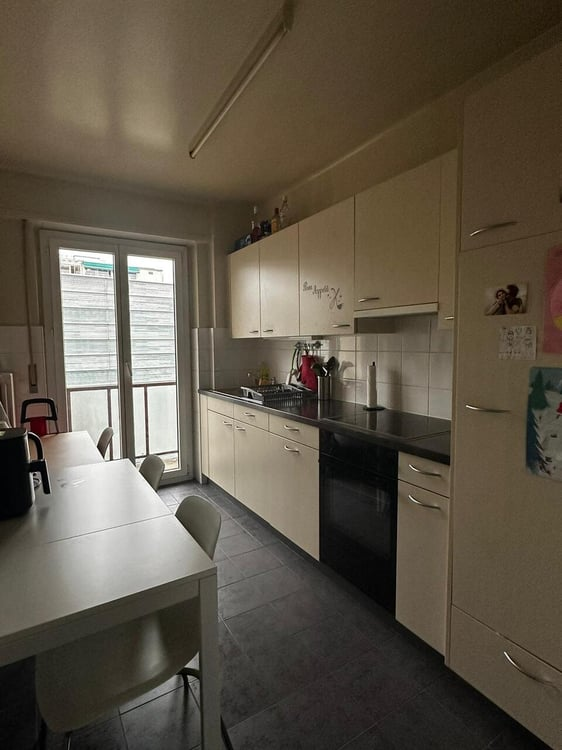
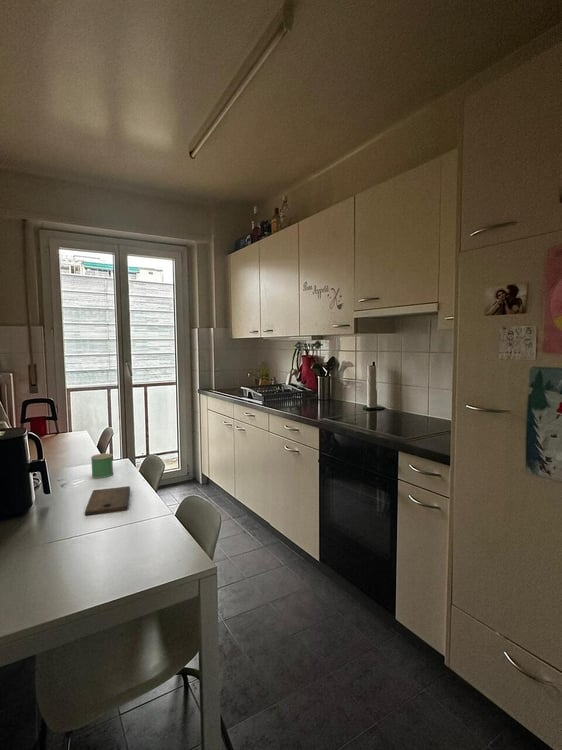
+ mug (102, 464)
+ cutting board (109, 499)
